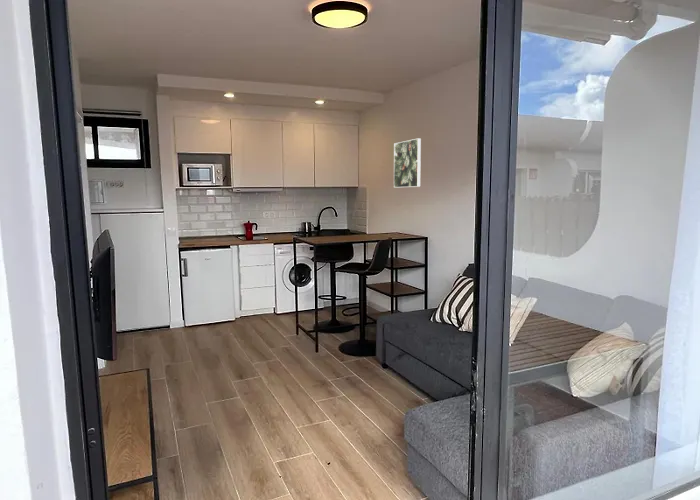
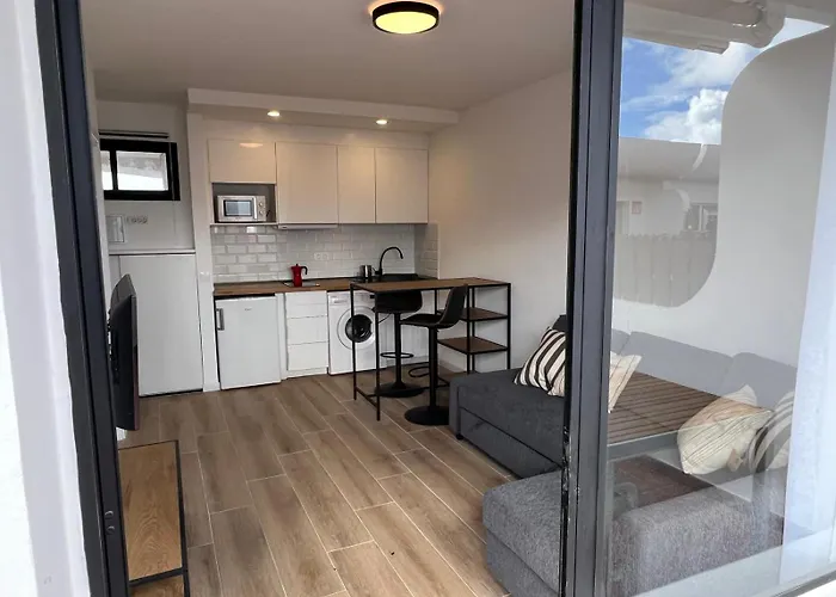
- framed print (406, 164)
